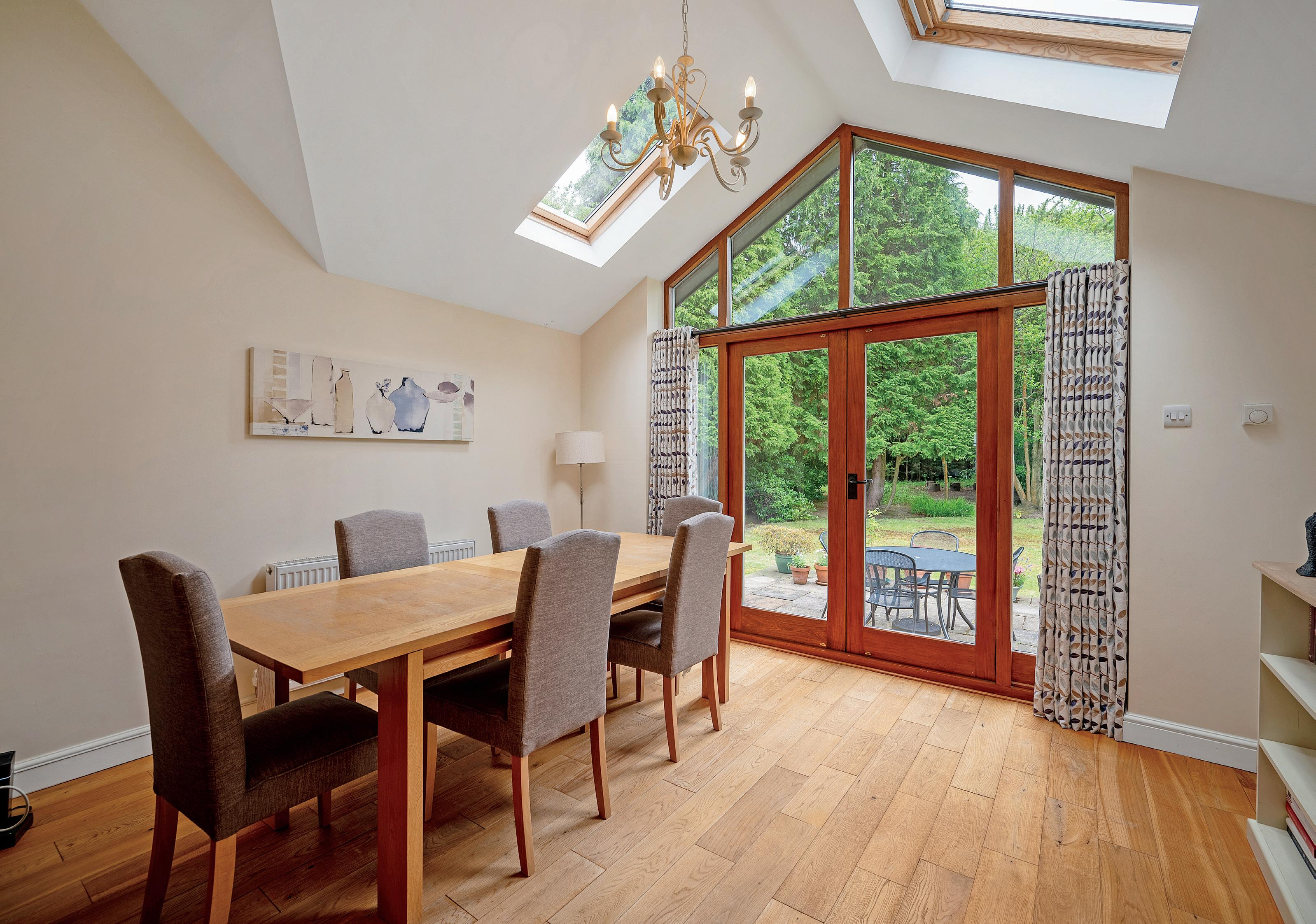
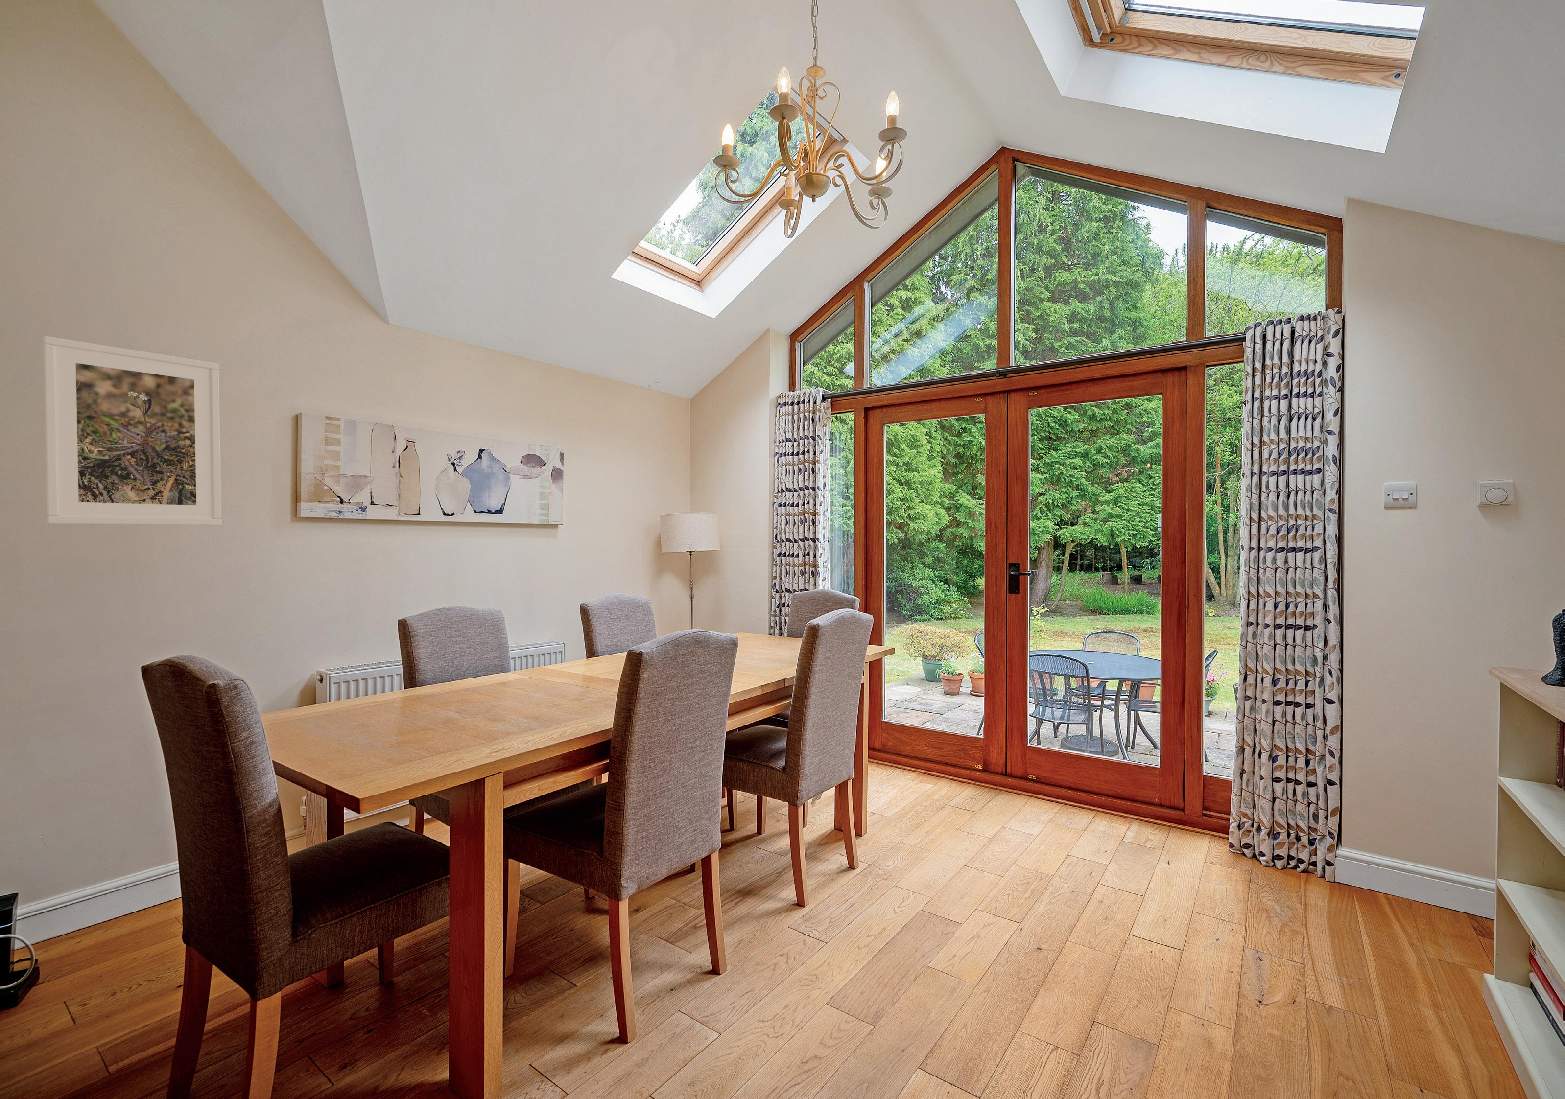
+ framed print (139, 438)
